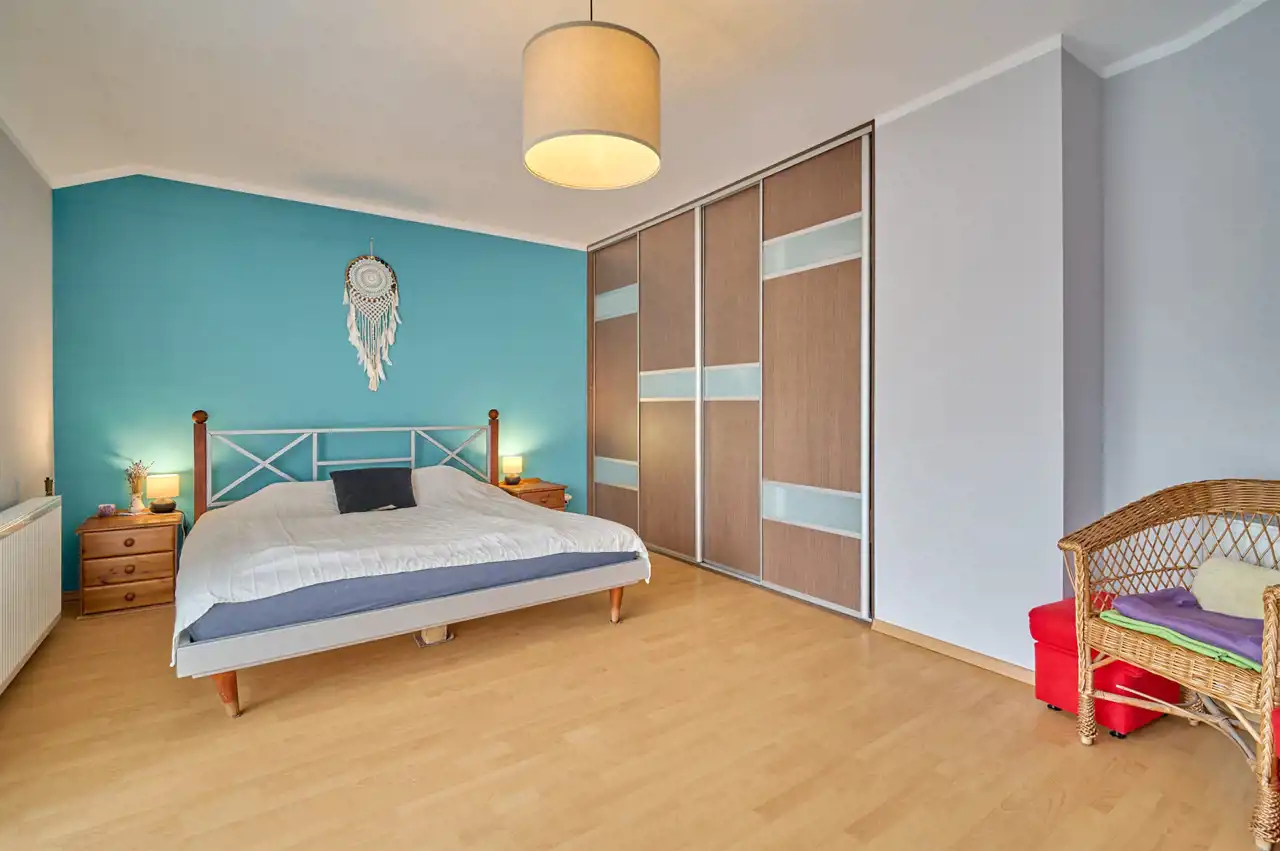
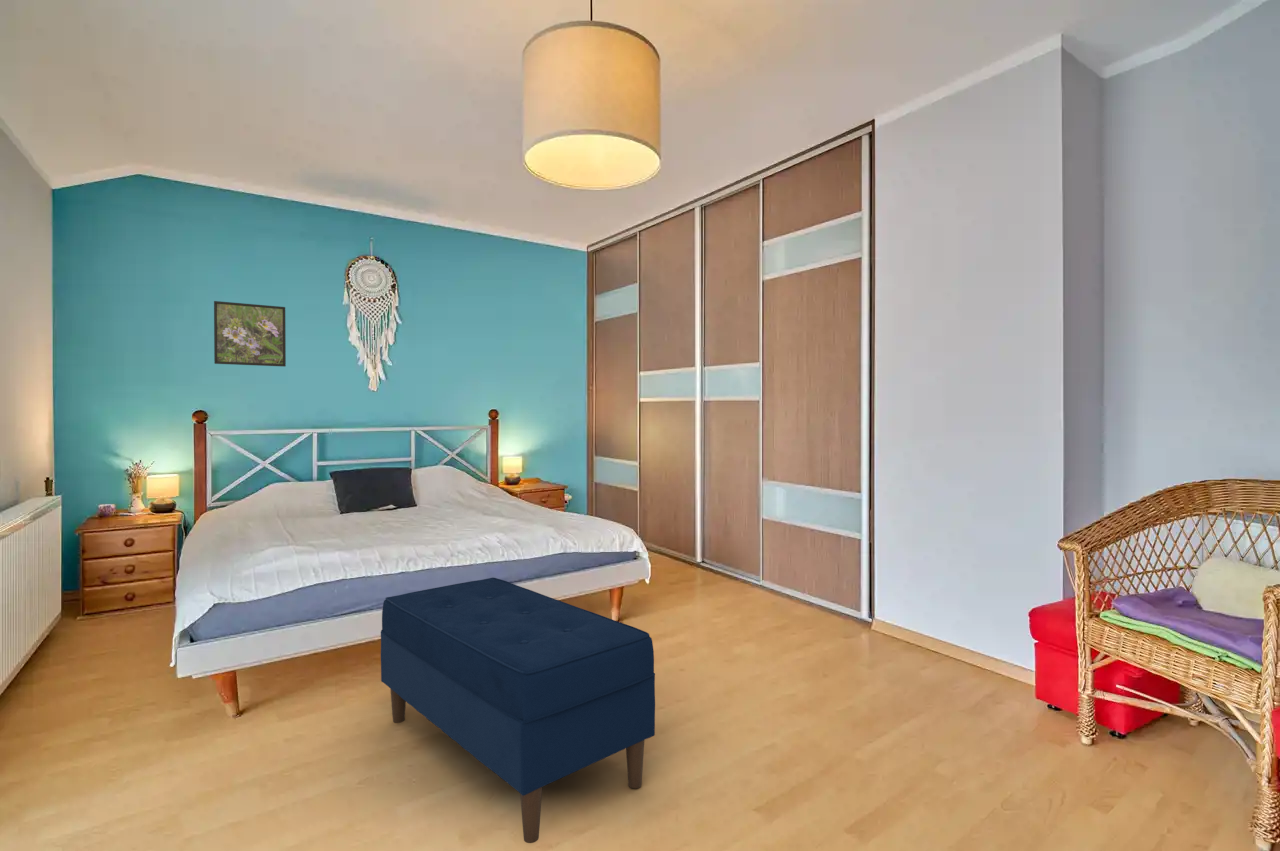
+ bench (505, 681)
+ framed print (250, 334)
